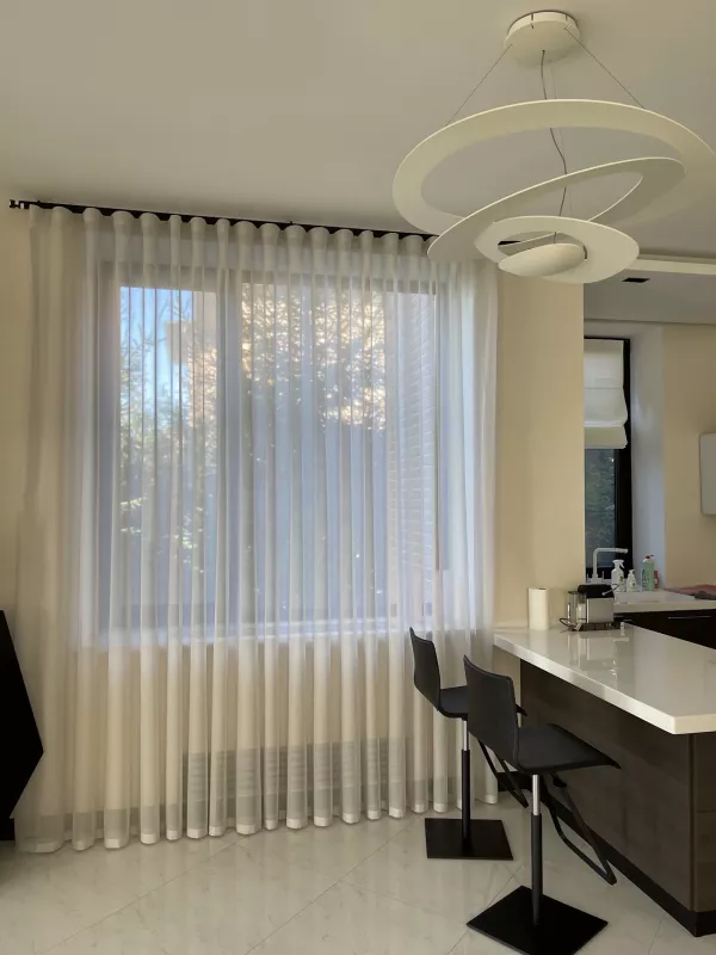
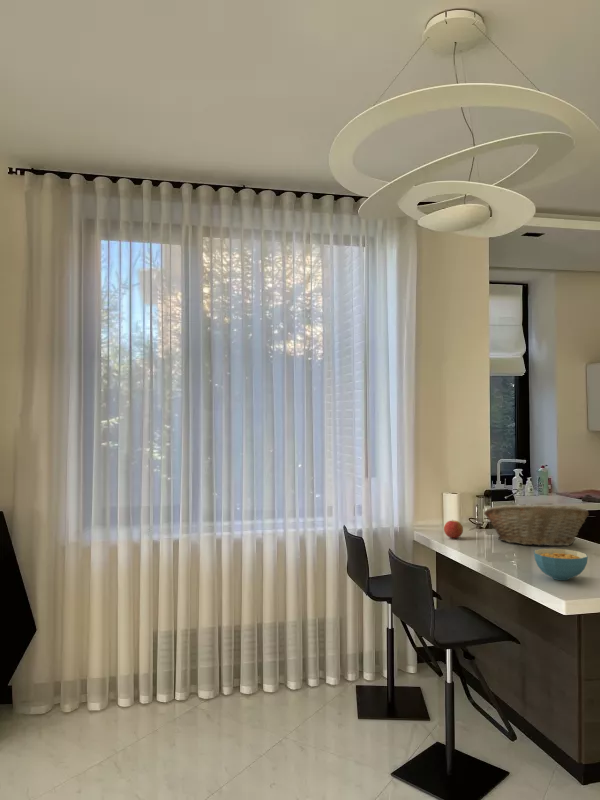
+ cereal bowl (560, 566)
+ apple (453, 528)
+ fruit basket (535, 521)
